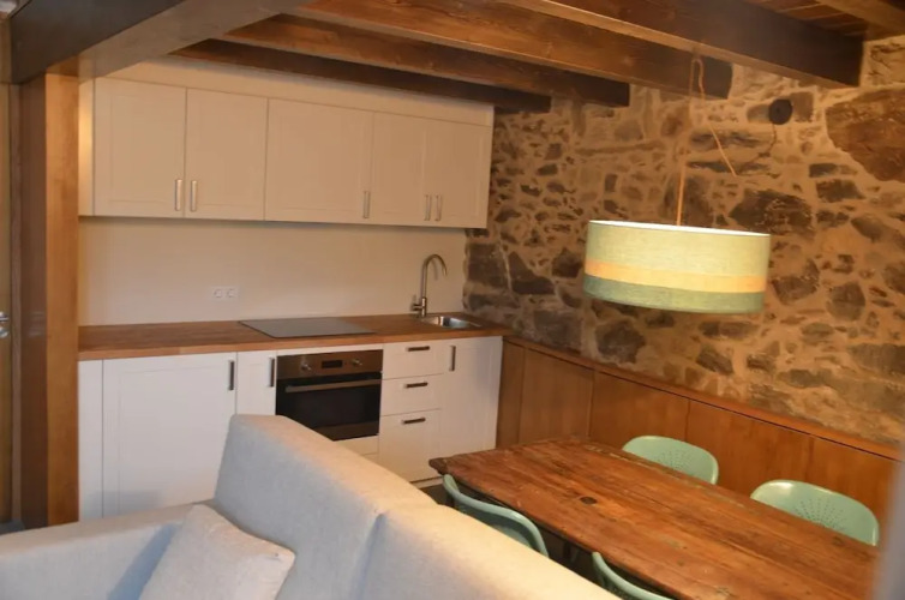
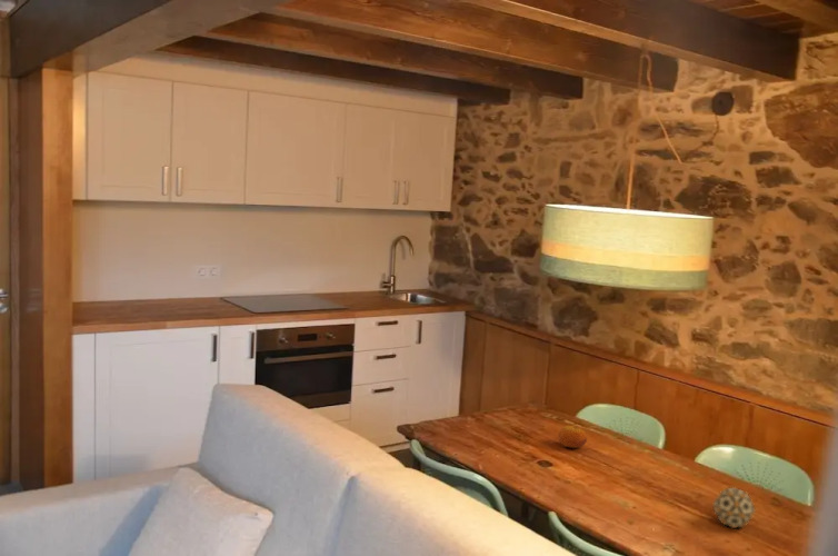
+ decorative ball (734, 507)
+ fruit (572, 436)
